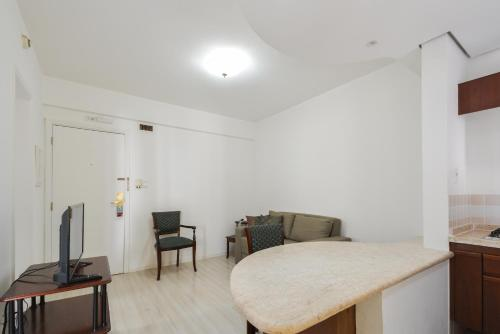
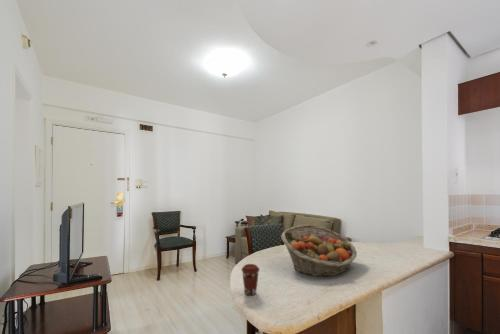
+ coffee cup (250, 279)
+ fruit basket (318, 248)
